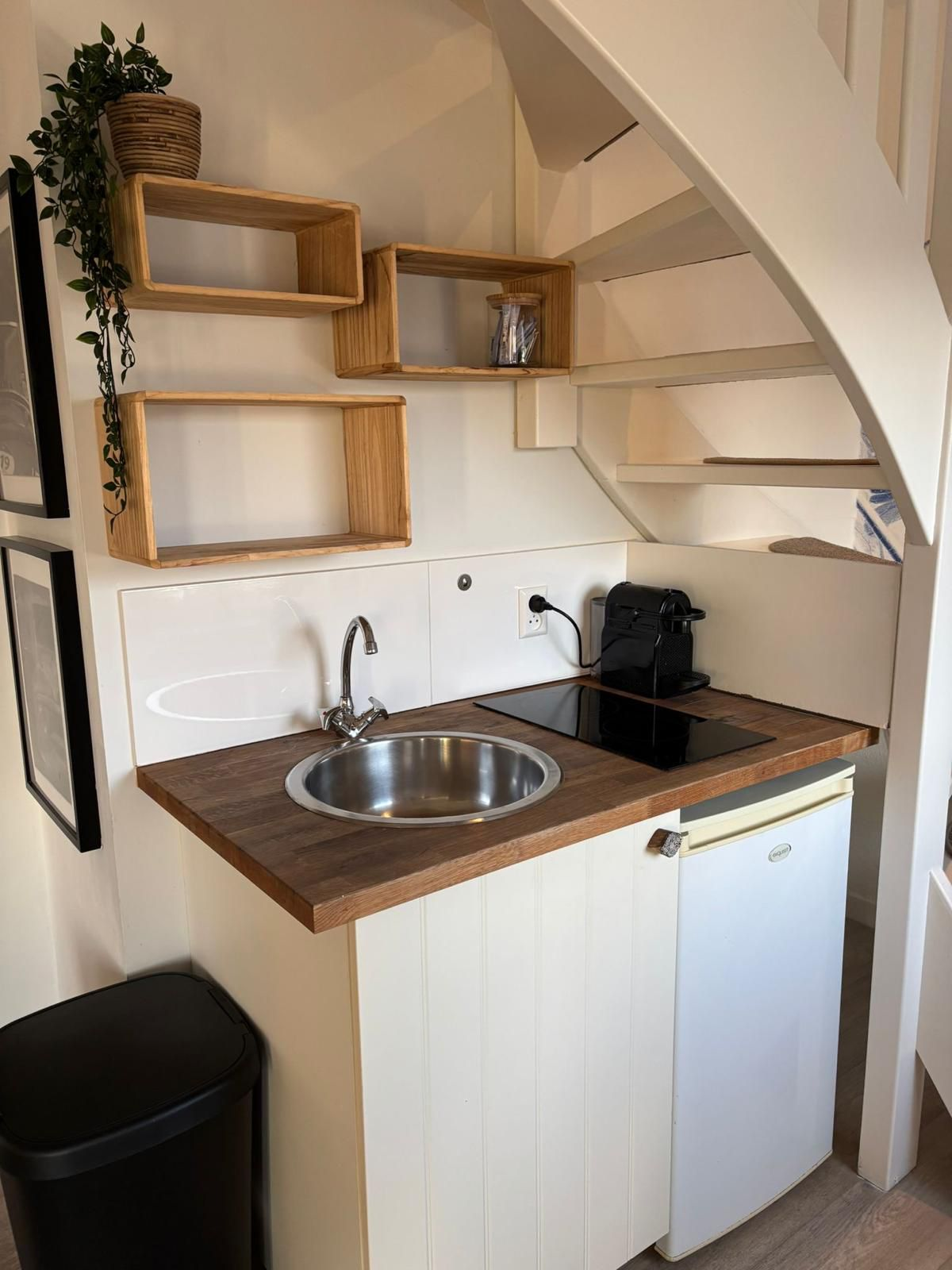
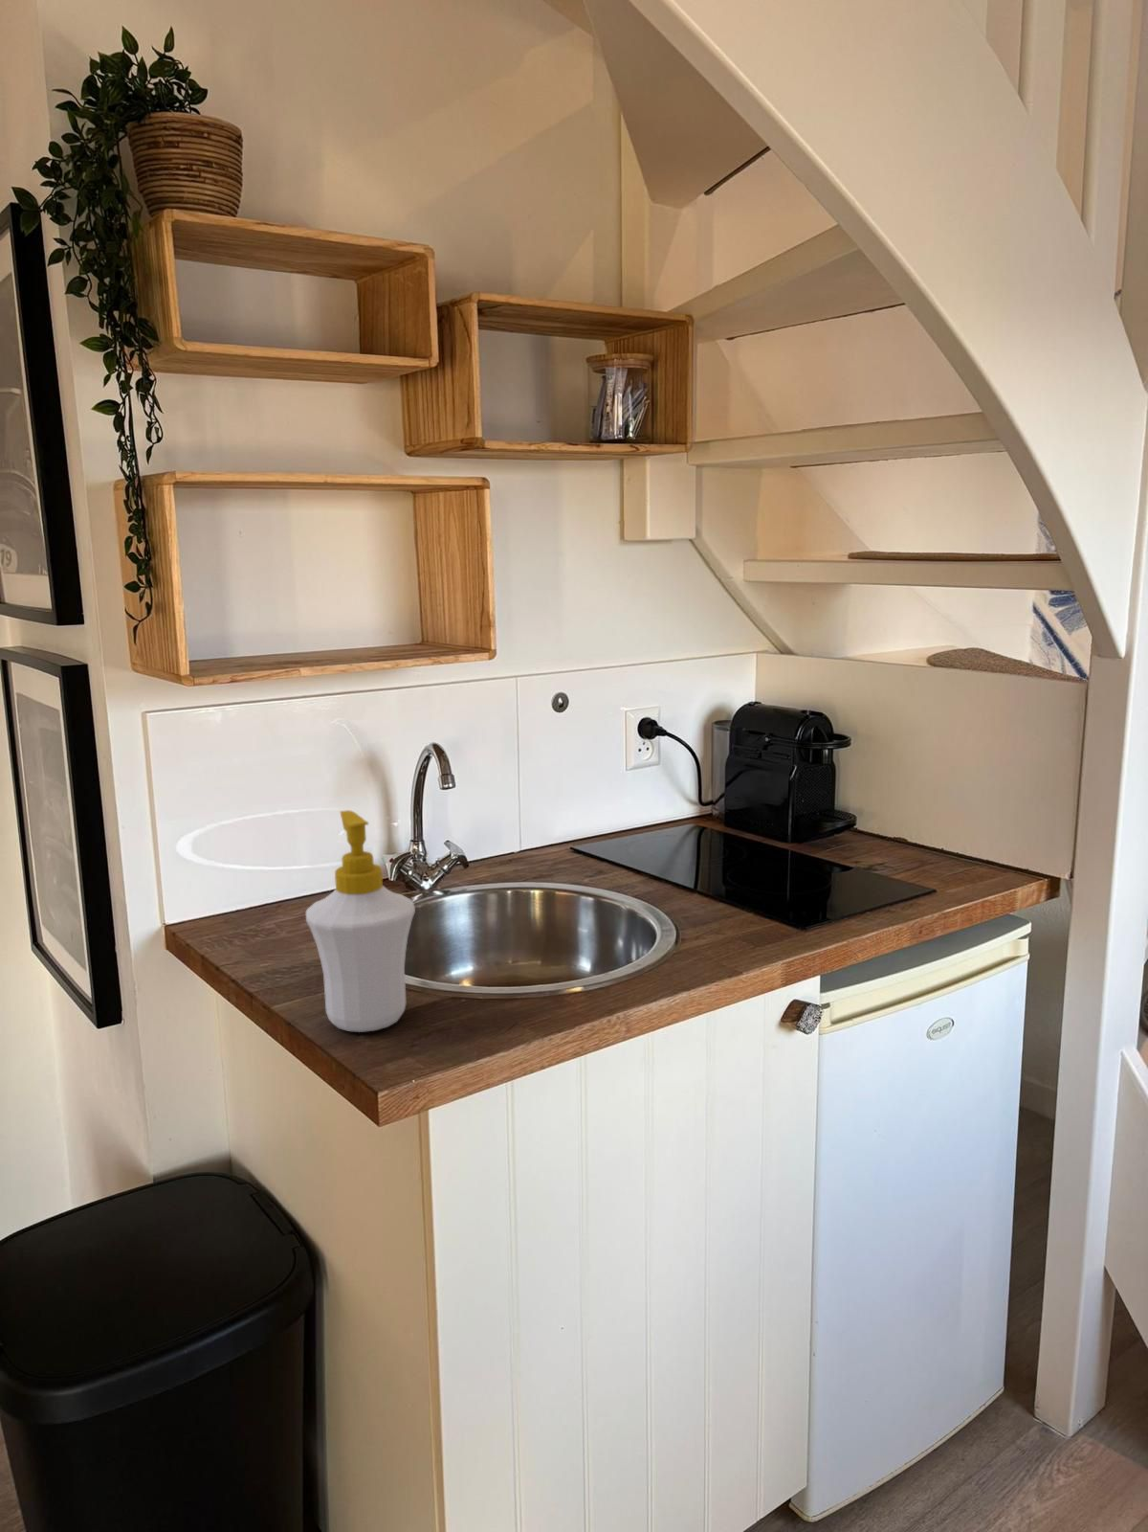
+ soap bottle (361, 920)
